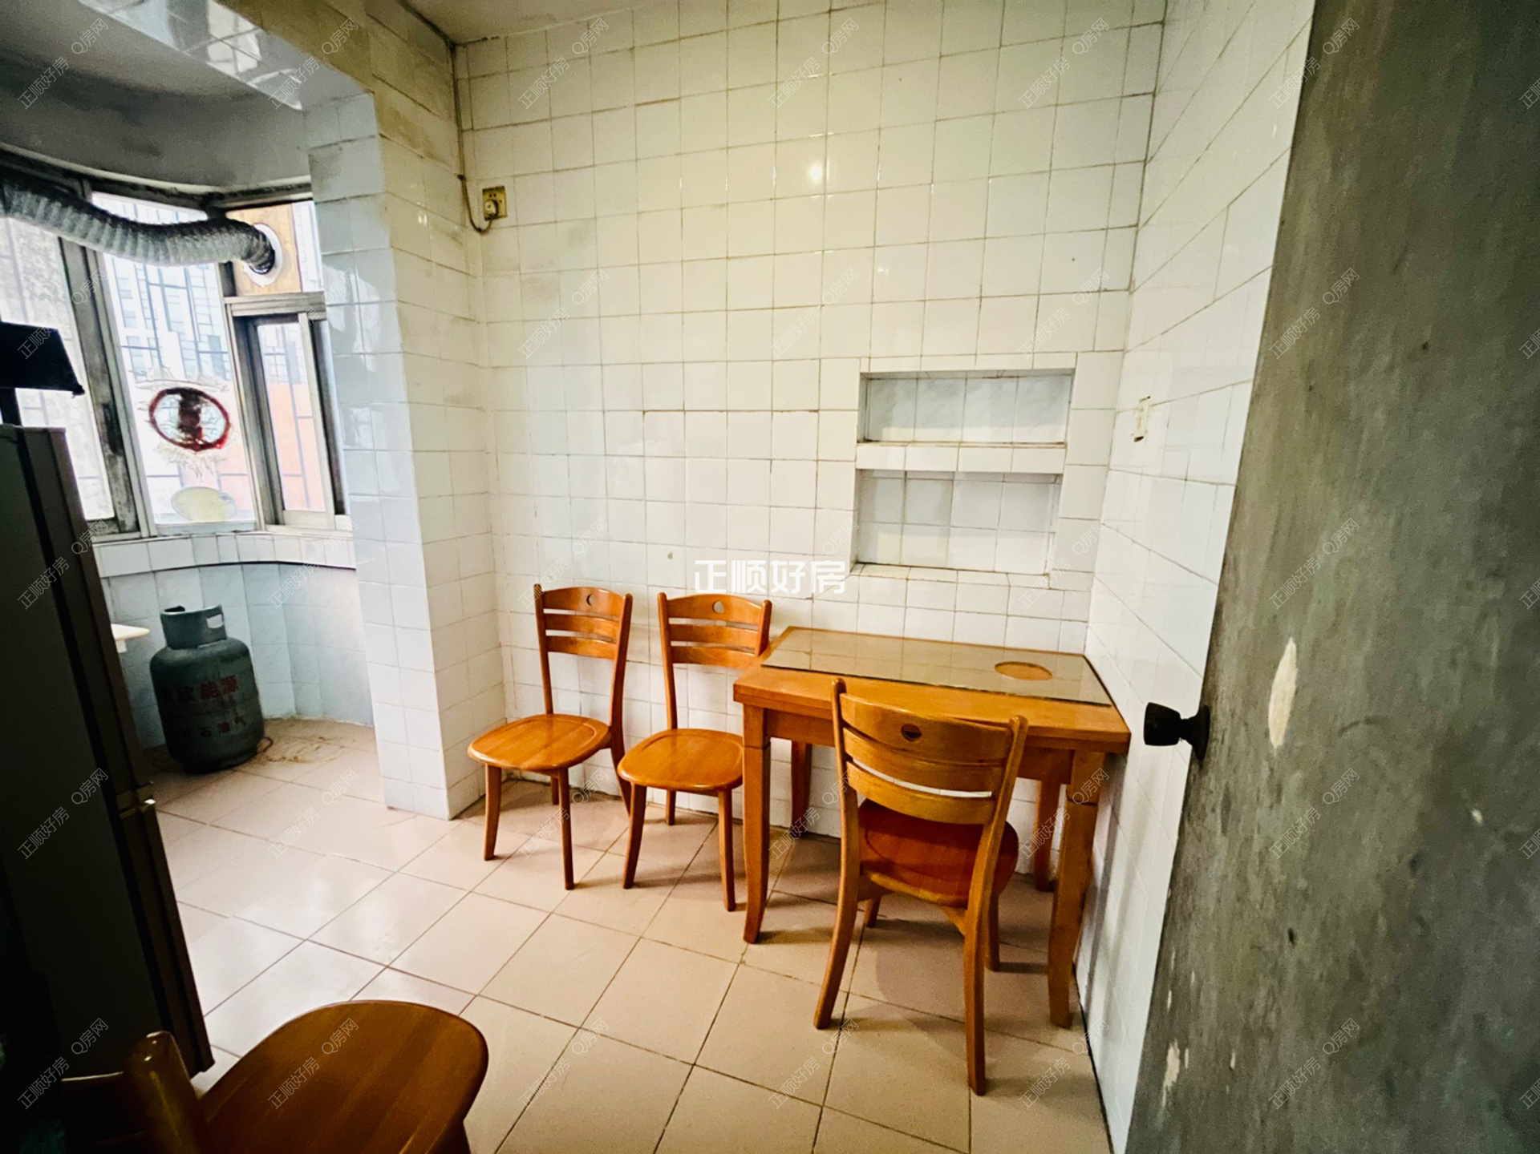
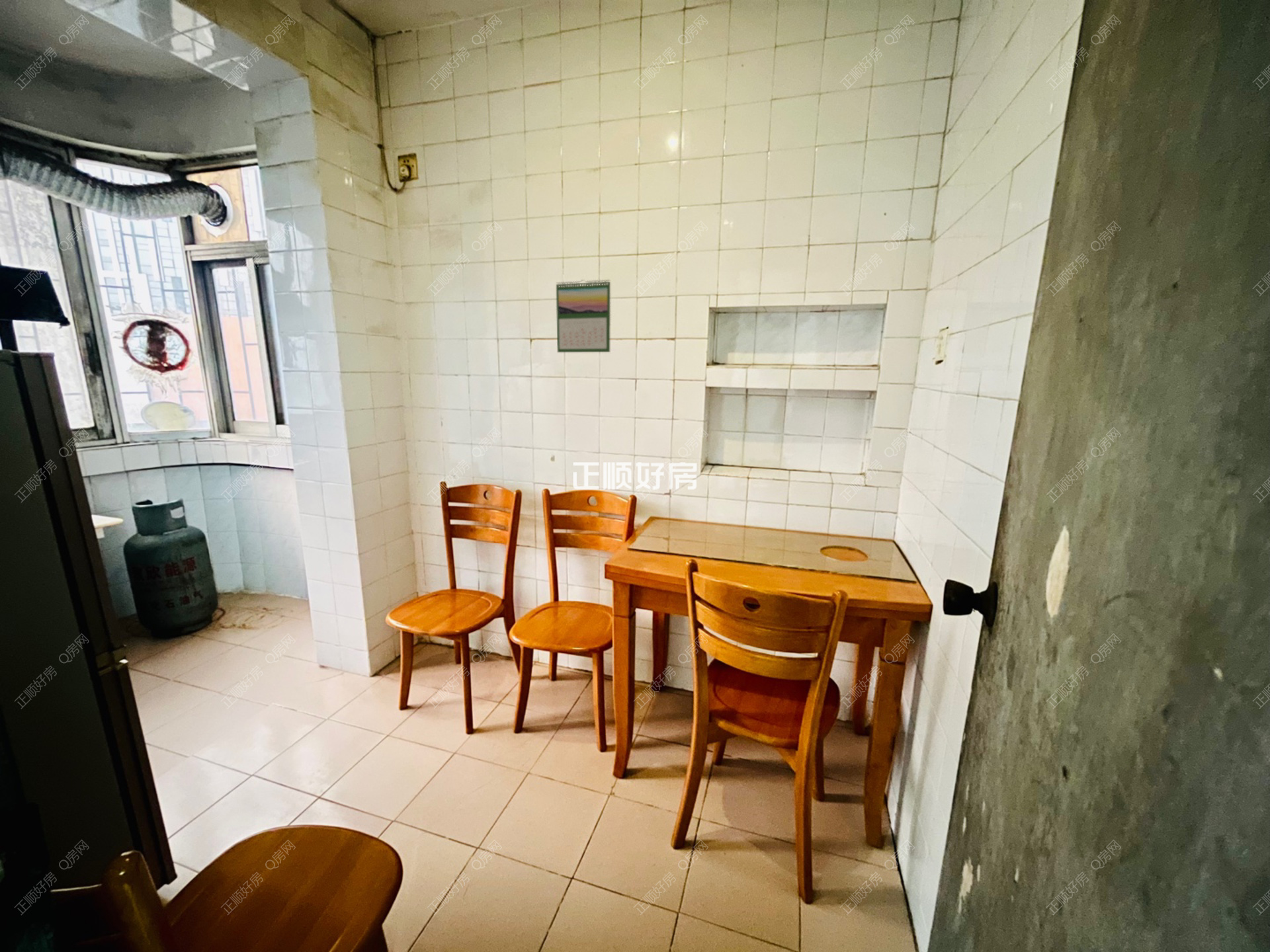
+ calendar (583, 316)
